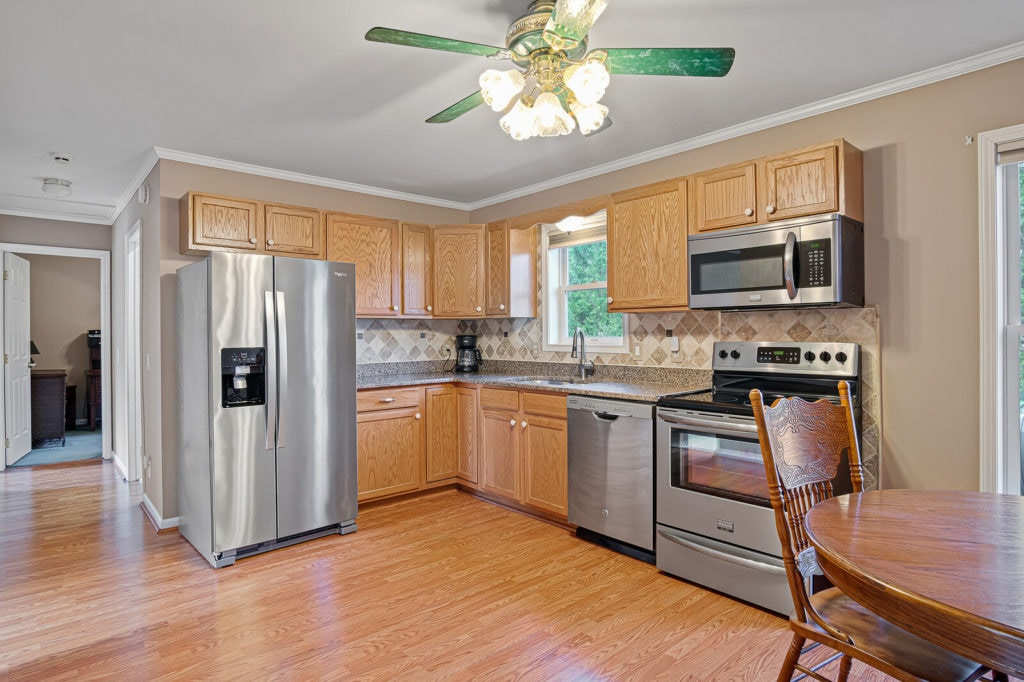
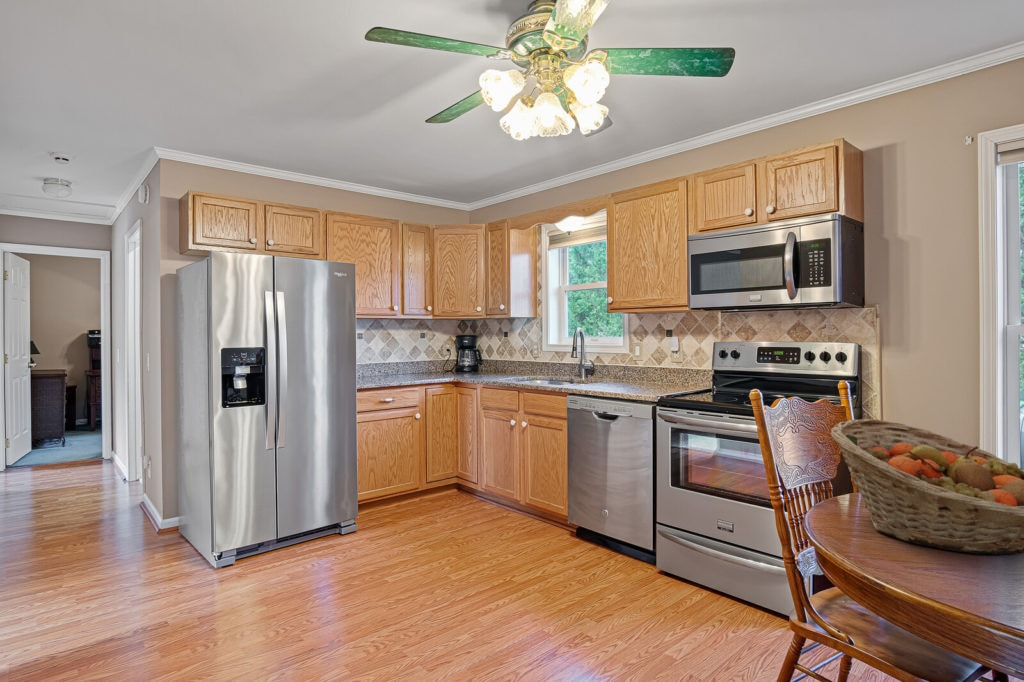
+ fruit basket (937, 478)
